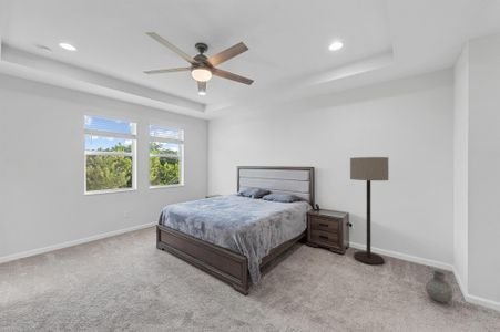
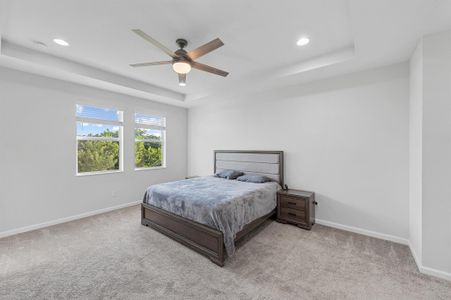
- floor lamp (368, 208)
- vase (438, 286)
